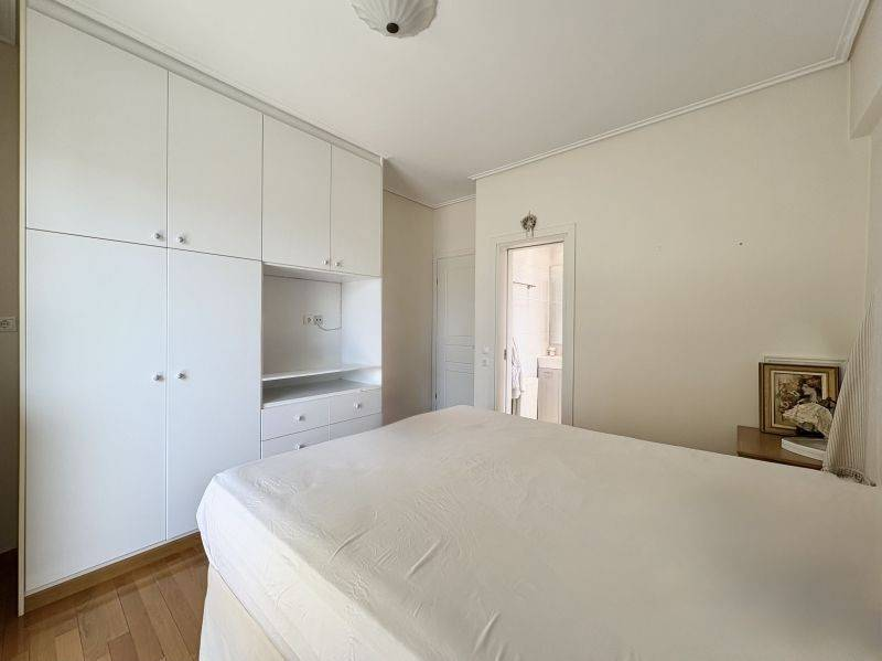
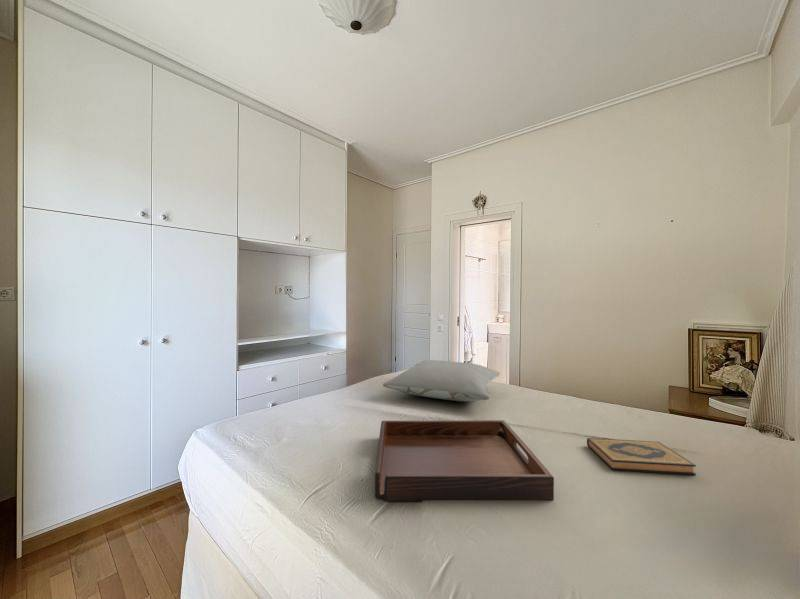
+ hardback book (636, 454)
+ serving tray (451, 453)
+ pillow (445, 378)
